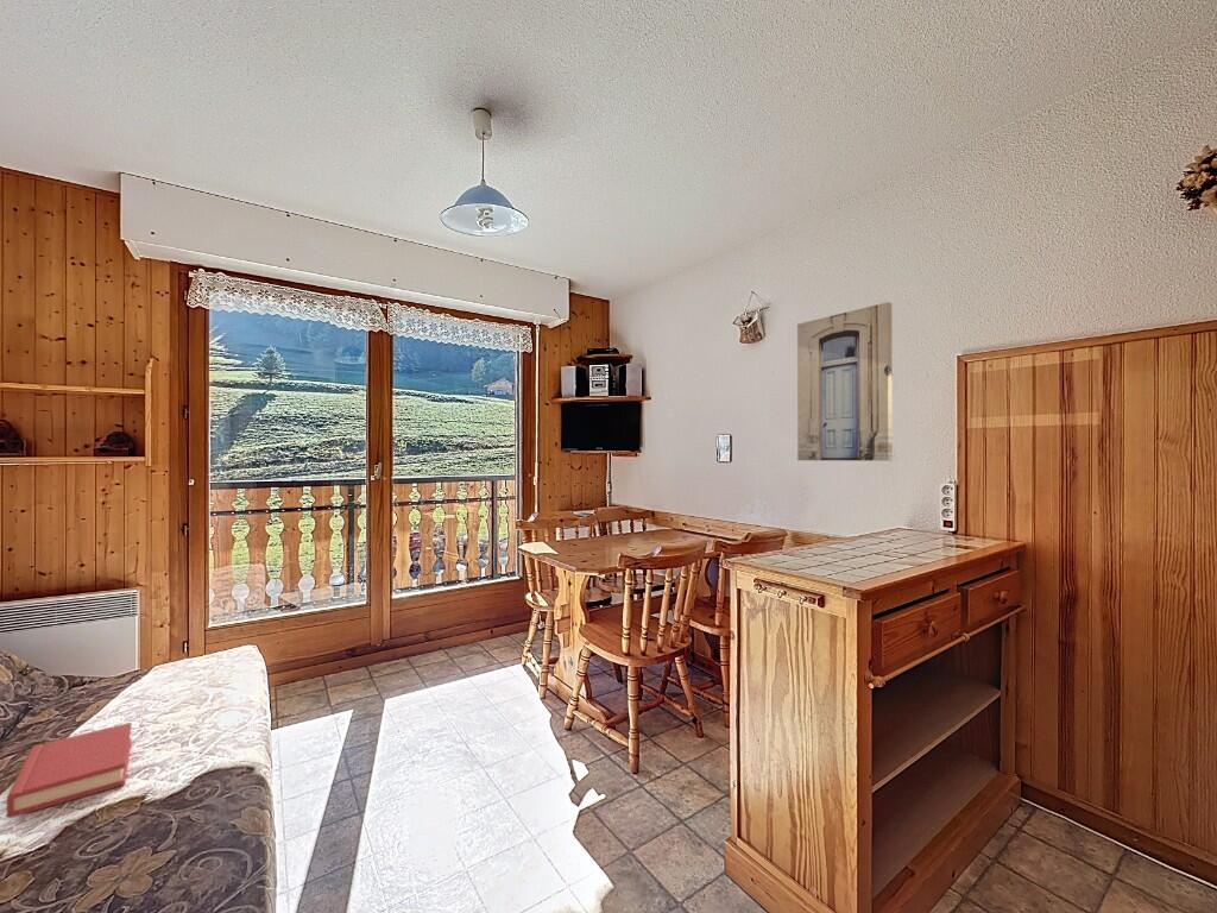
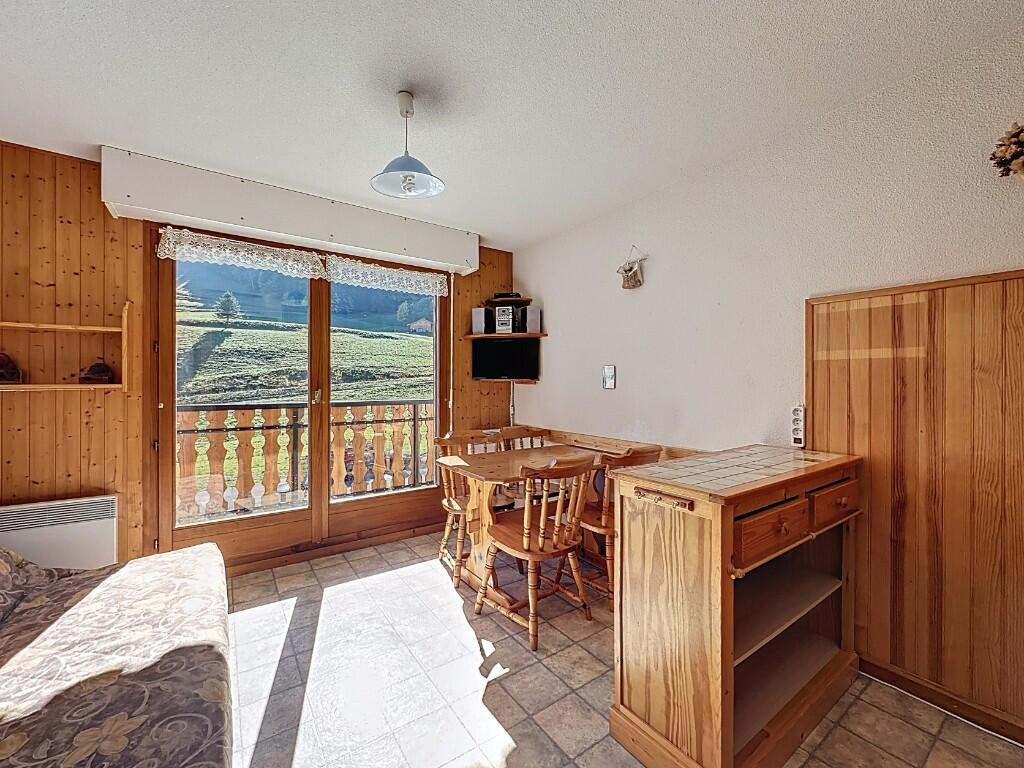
- hardback book (76, 764)
- wall art (841, 386)
